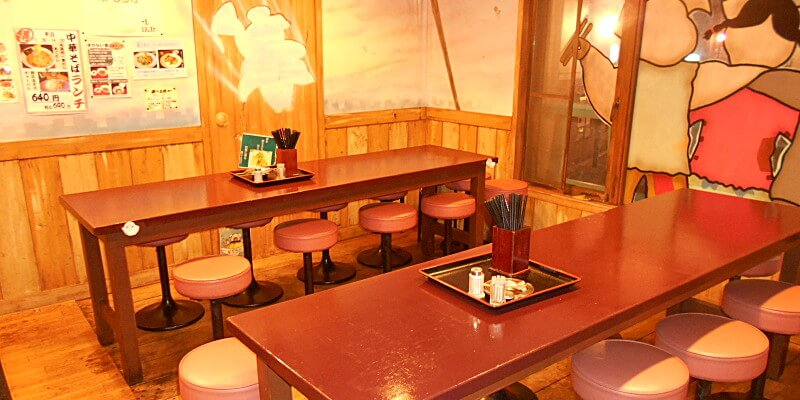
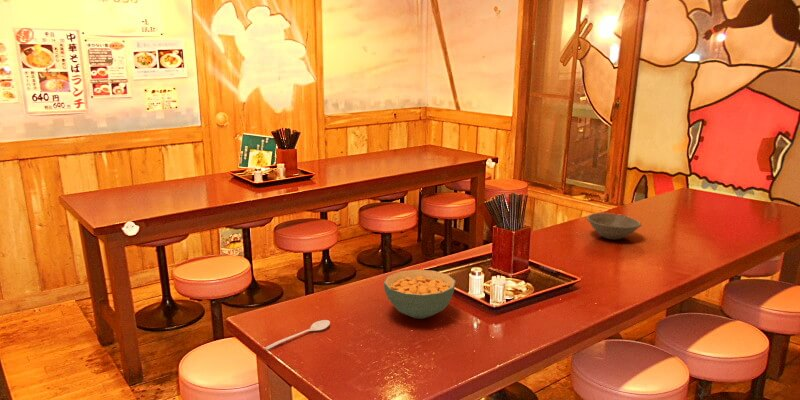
+ stirrer (298, 334)
+ cereal bowl (419, 298)
+ bowl (613, 228)
